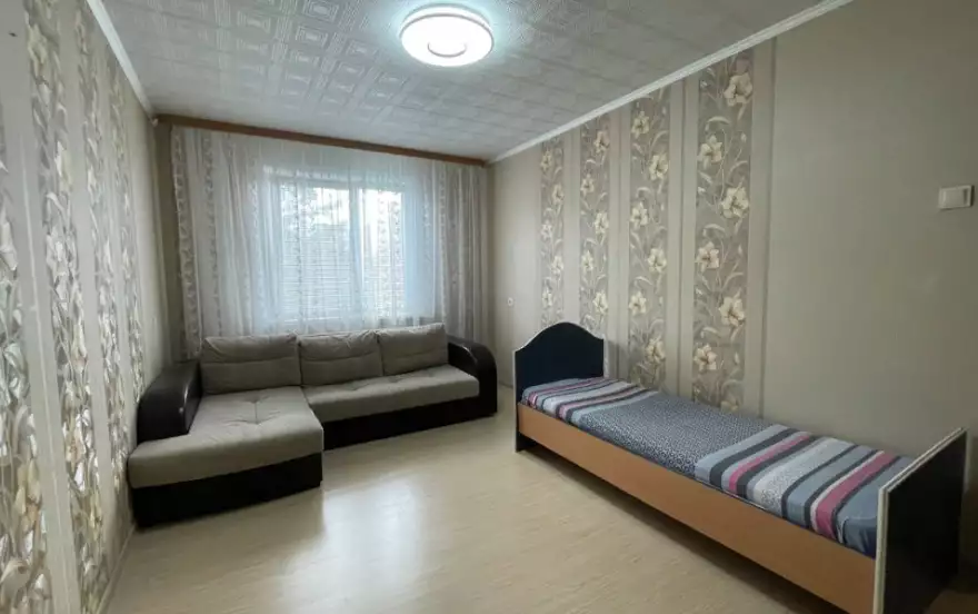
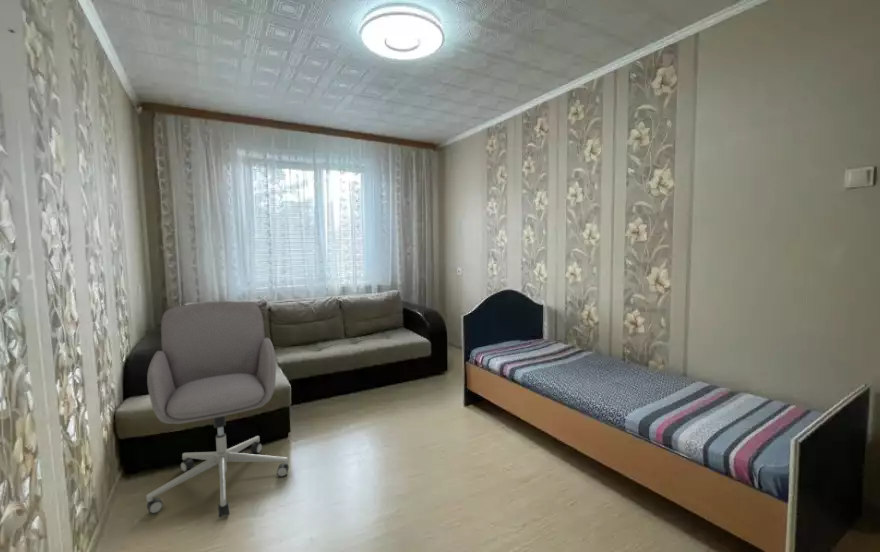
+ chair (218, 396)
